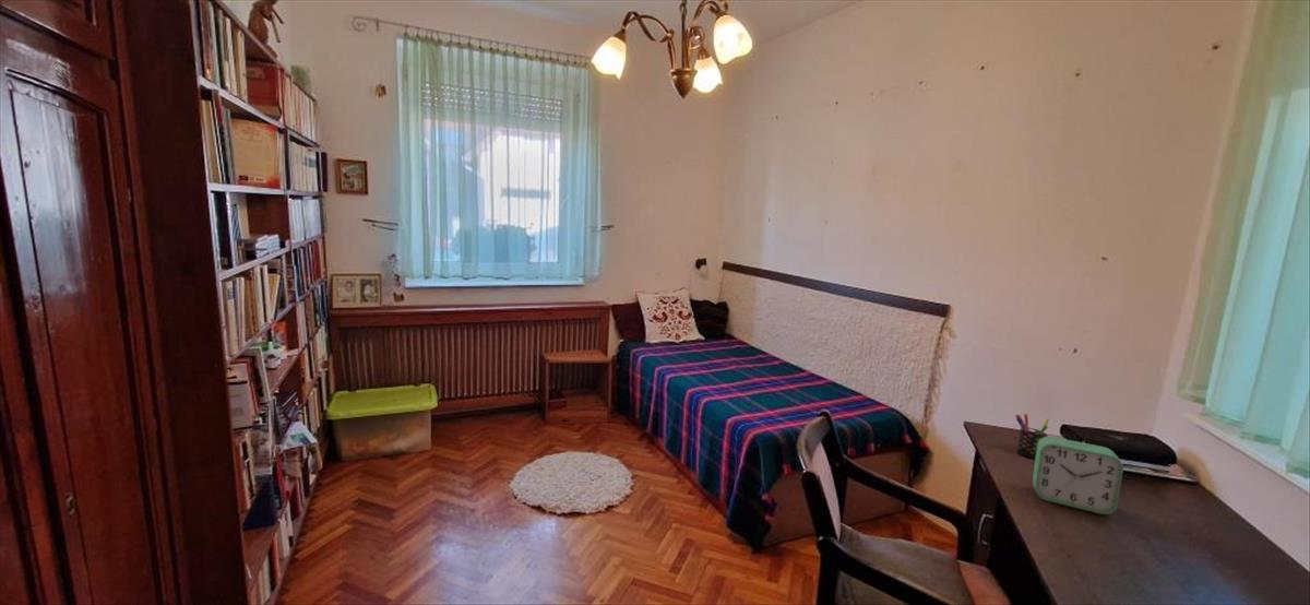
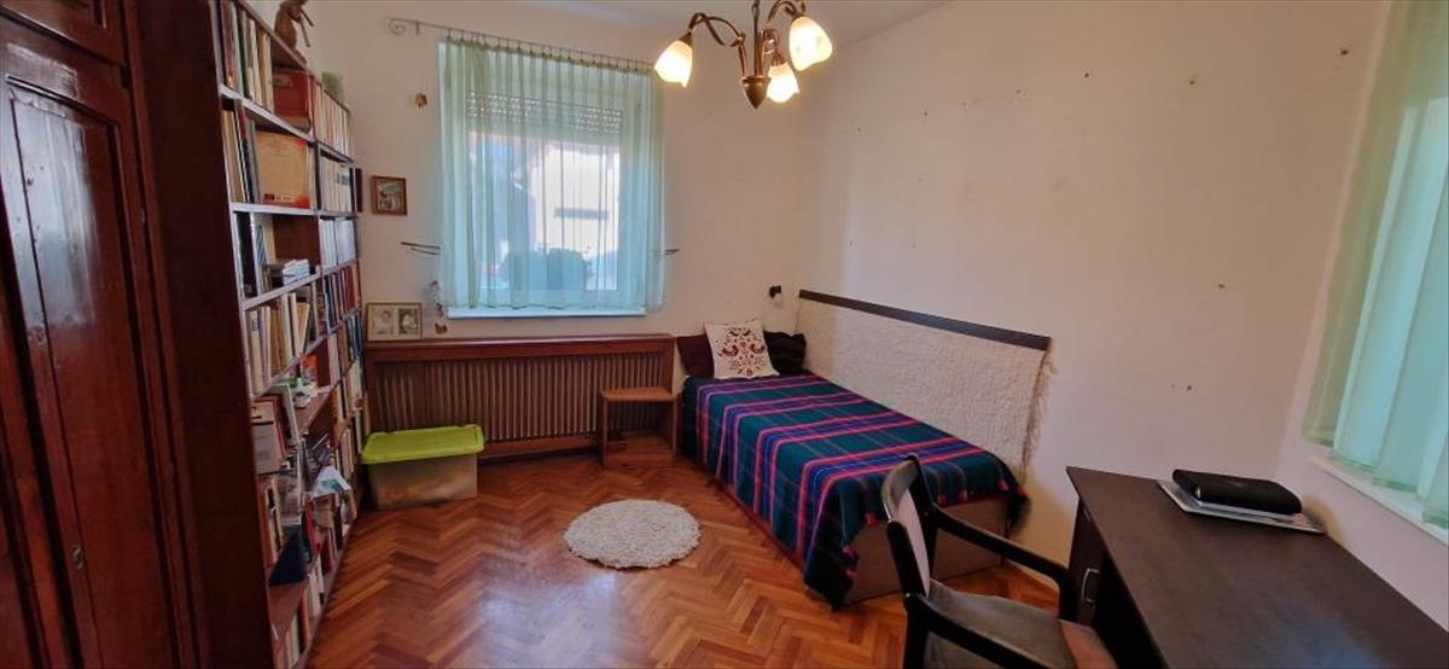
- pen holder (1033, 435)
- alarm clock (1074, 473)
